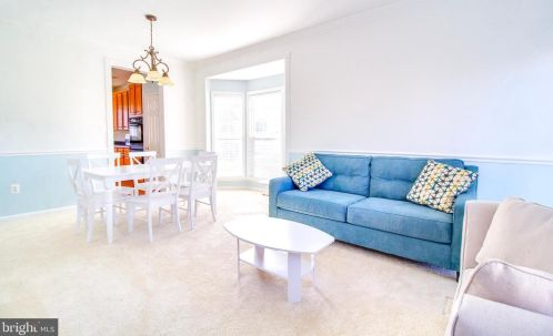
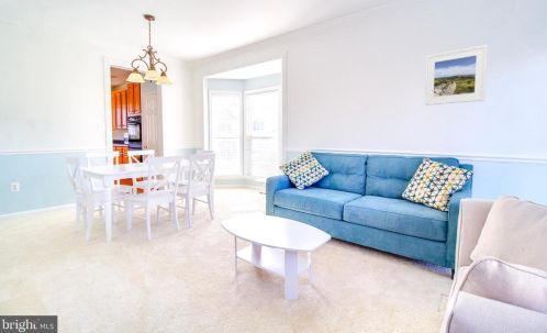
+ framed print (454, 77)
